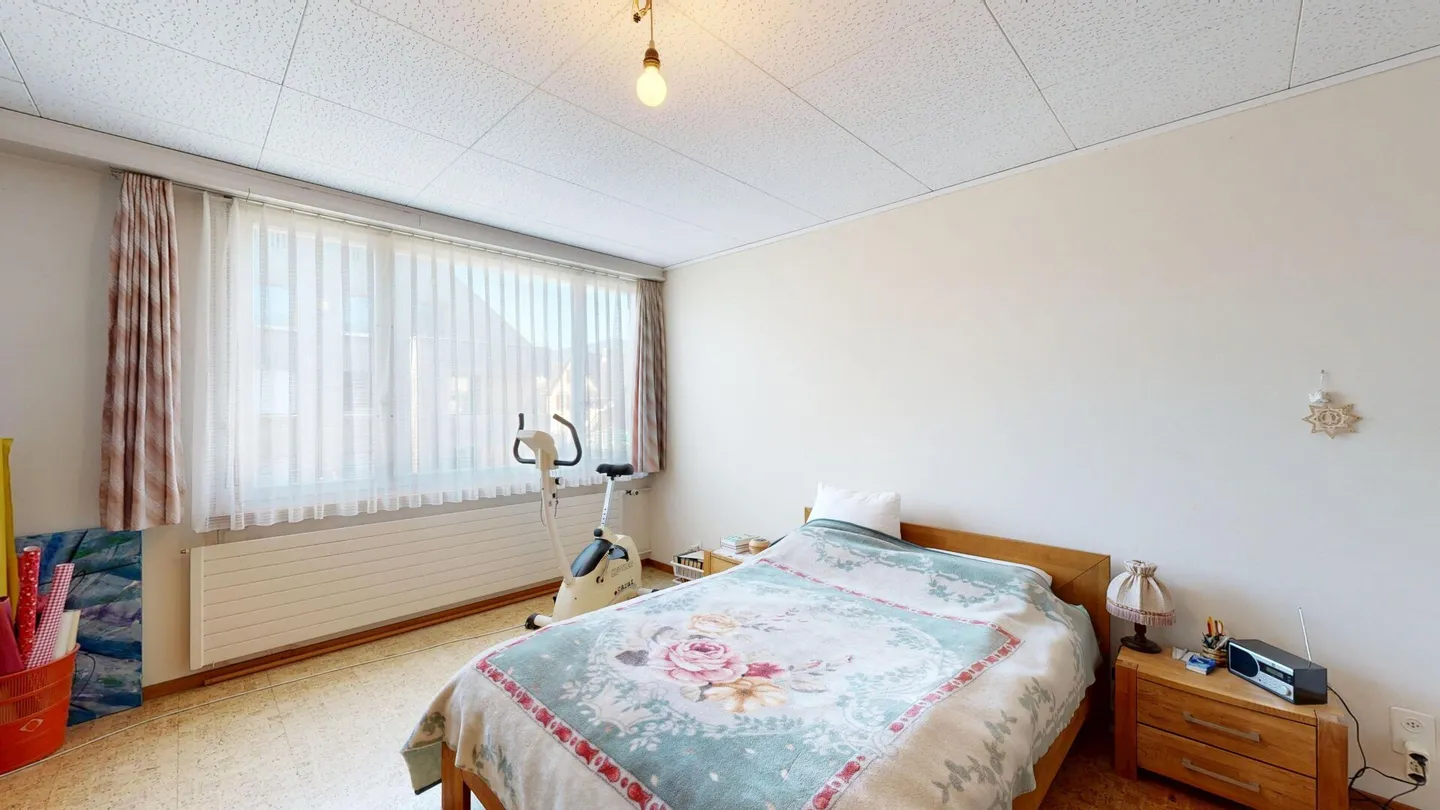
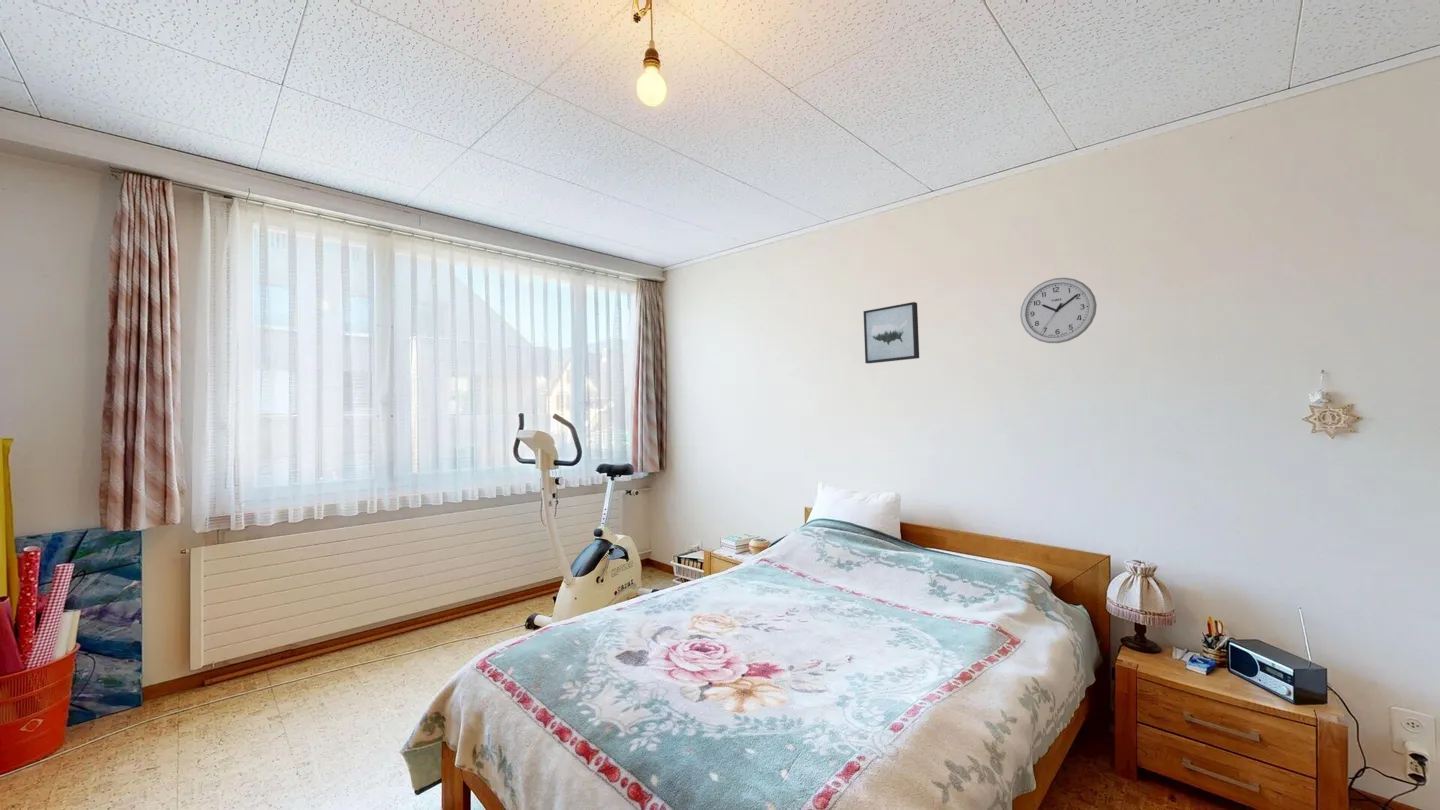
+ wall art (890, 333)
+ wall clock (1056, 310)
